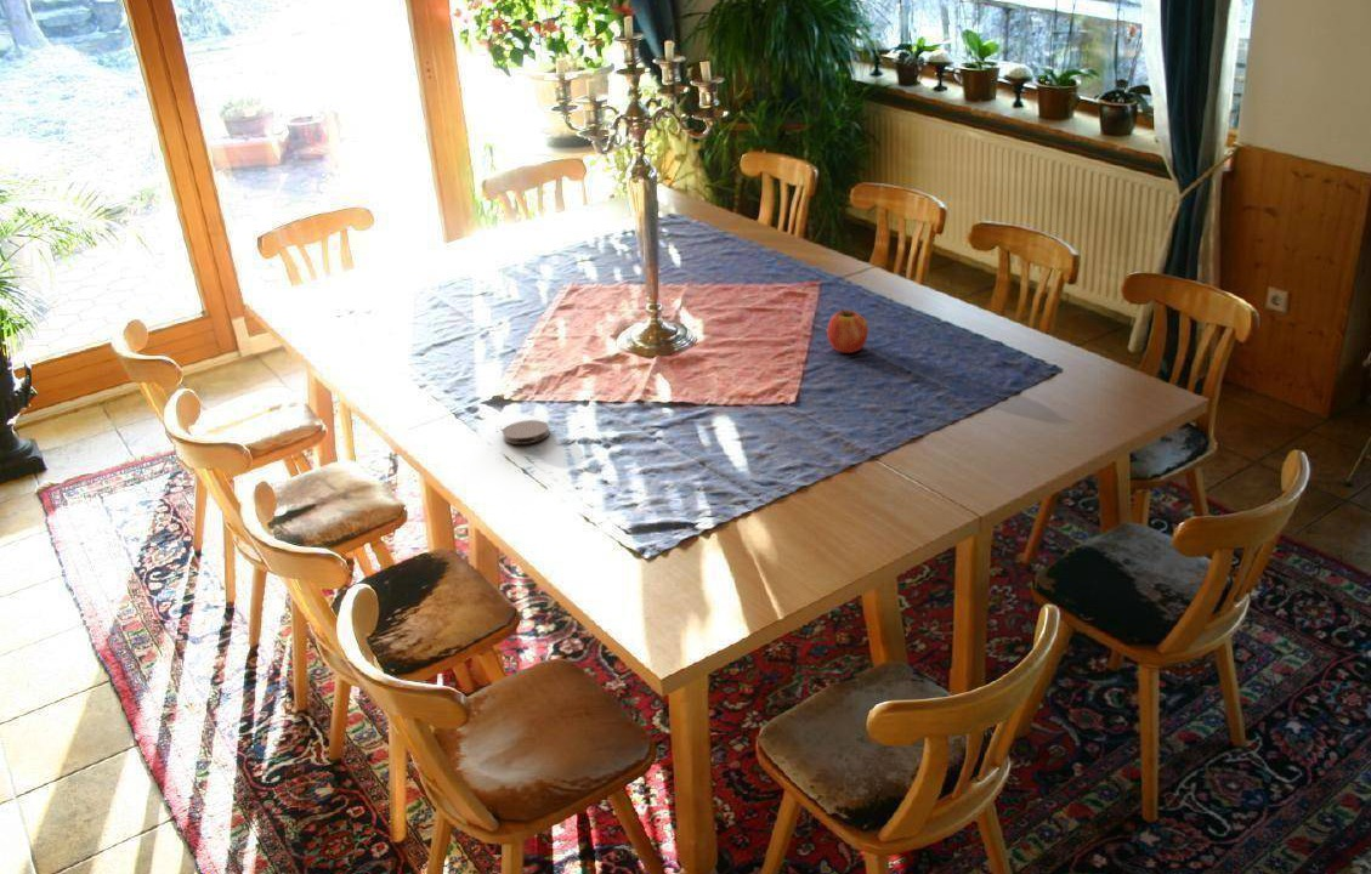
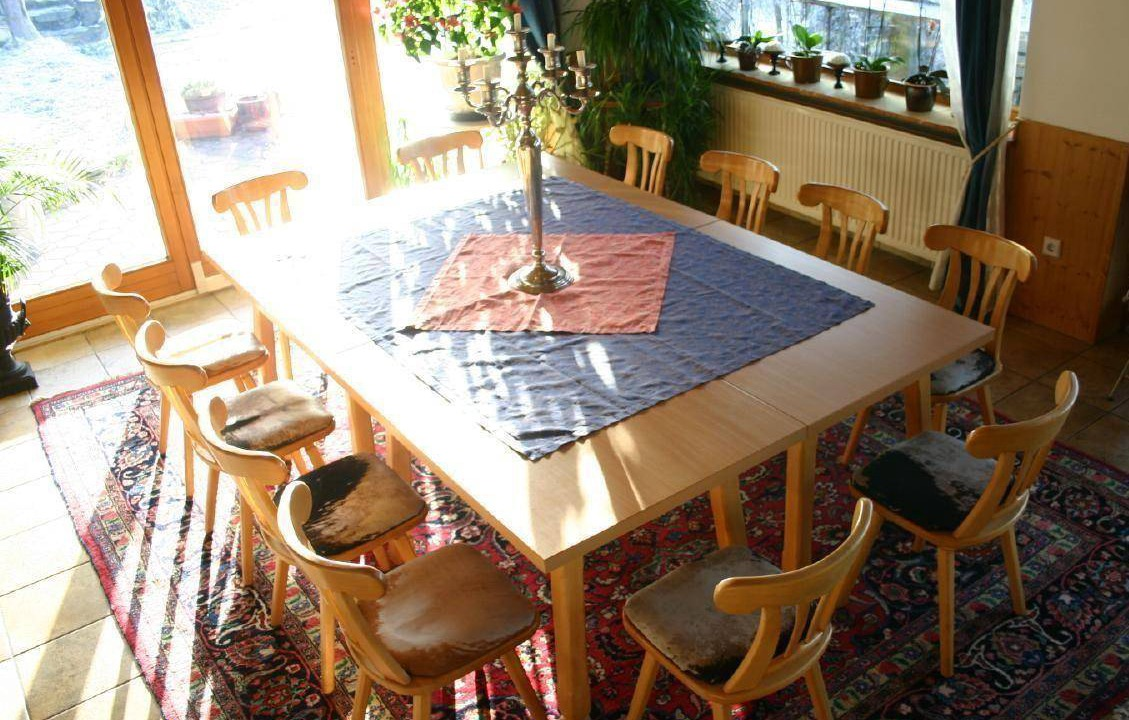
- fruit (846, 329)
- coaster (526, 431)
